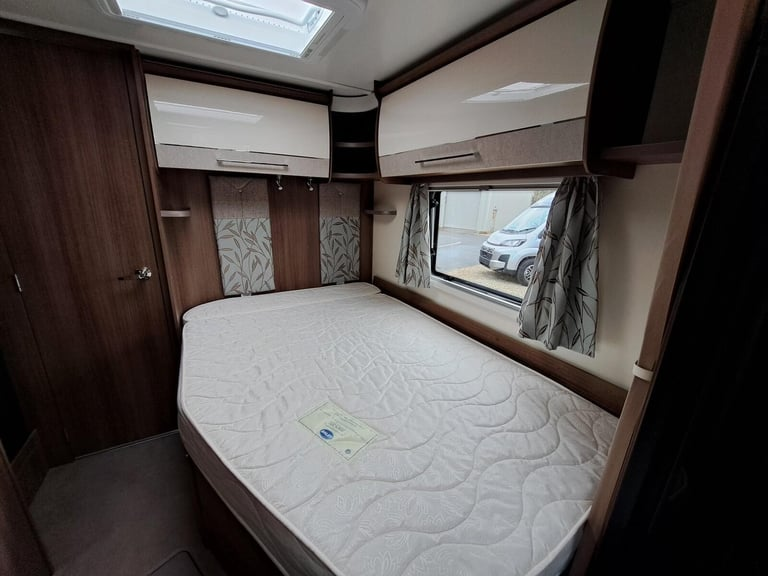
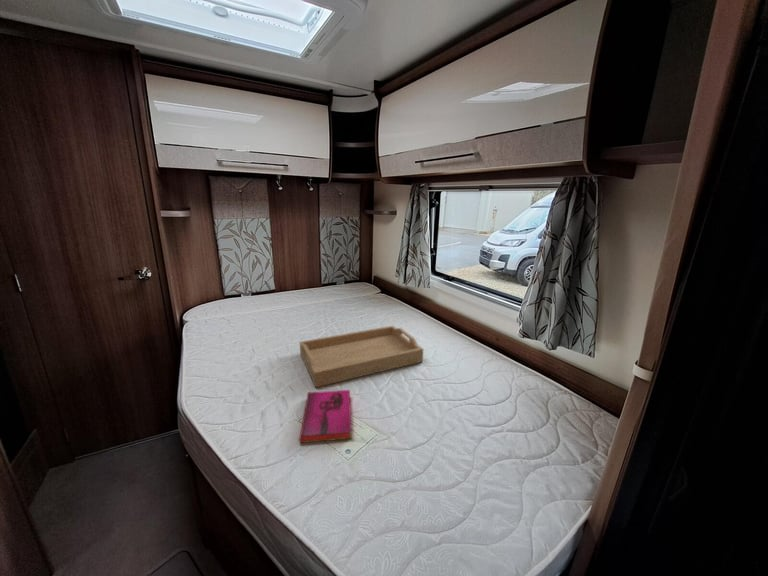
+ hardback book (327, 413)
+ serving tray (360, 349)
